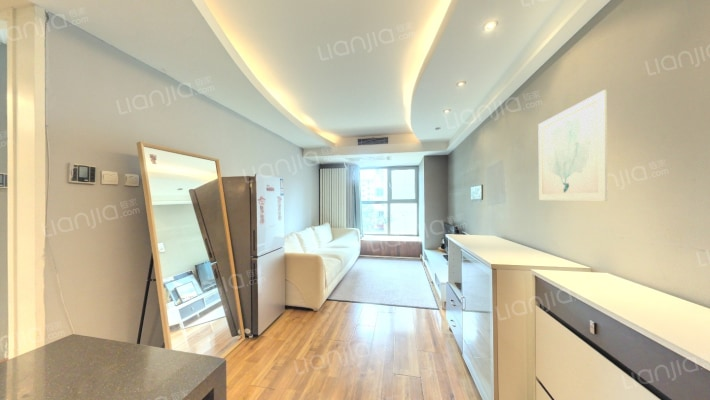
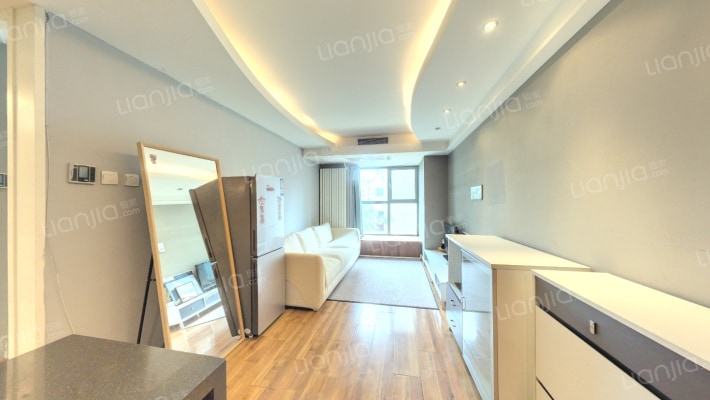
- wall art (566, 155)
